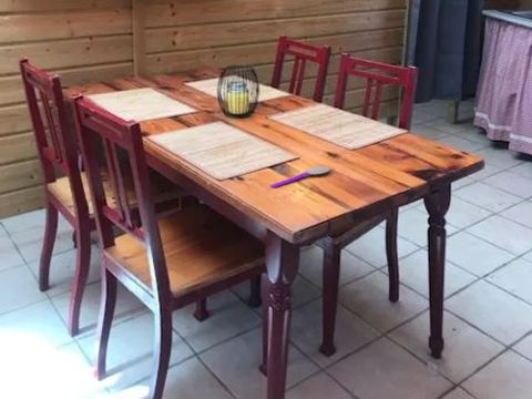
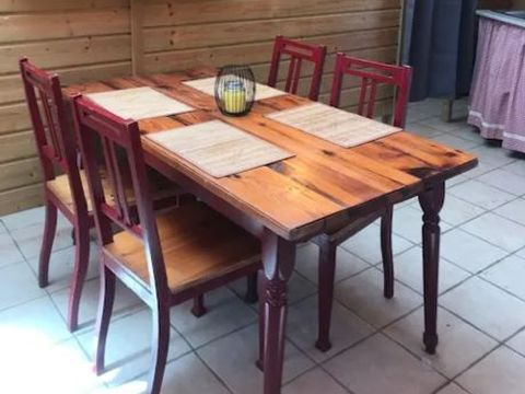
- spoon (300, 175)
